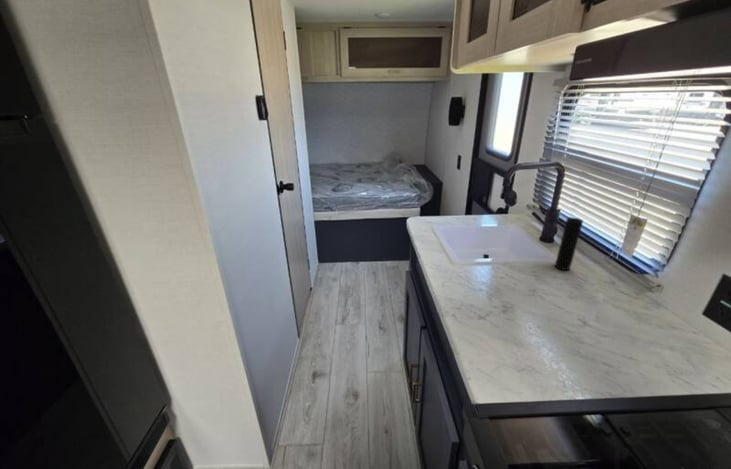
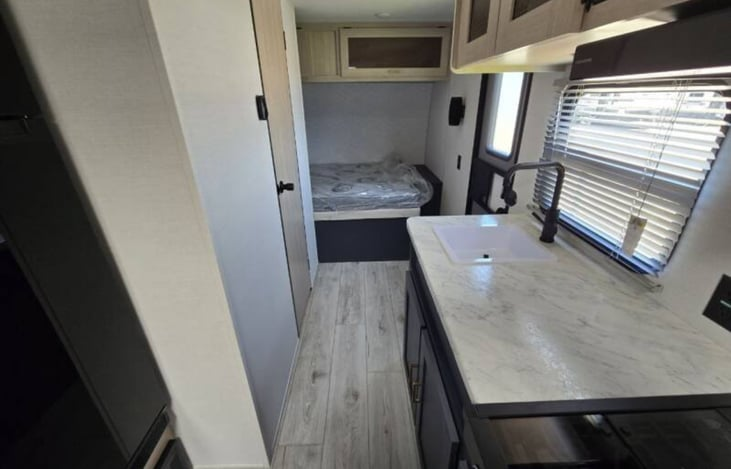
- cup (568, 244)
